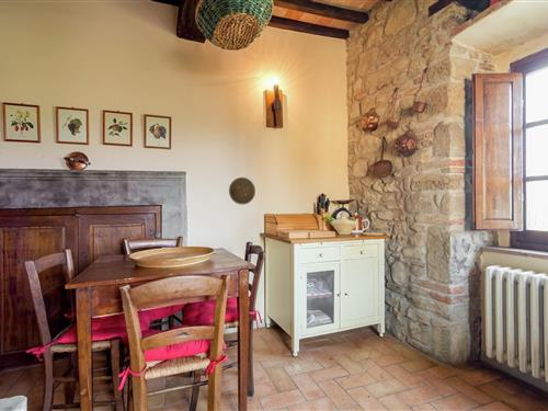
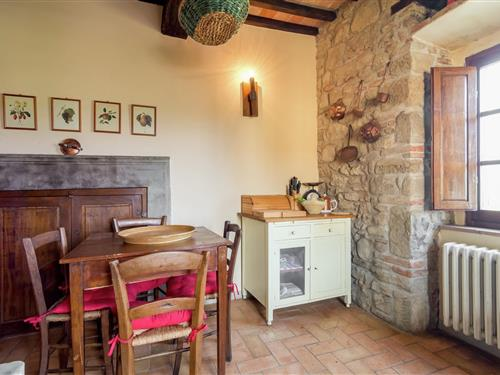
- decorative plate (242, 191)
